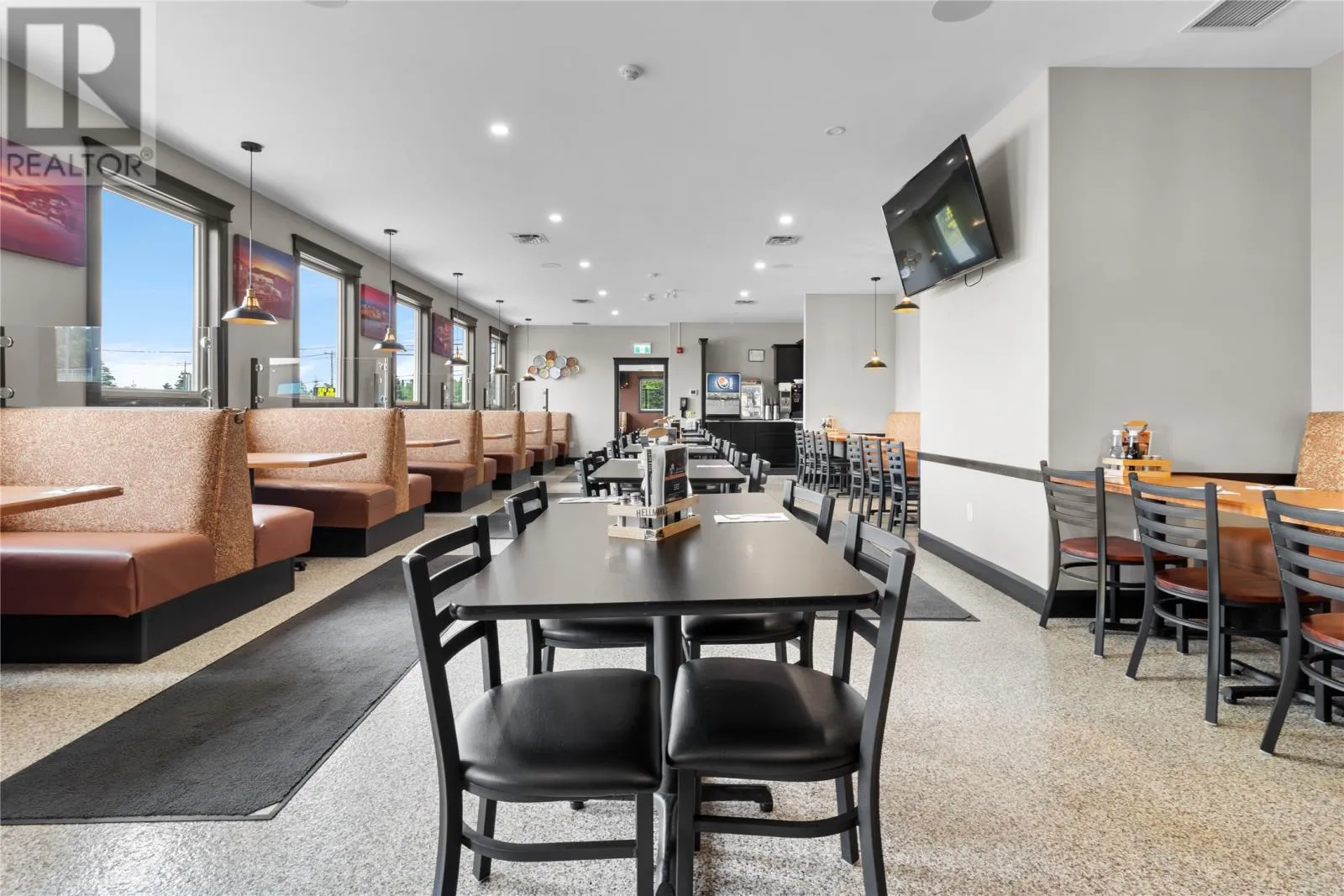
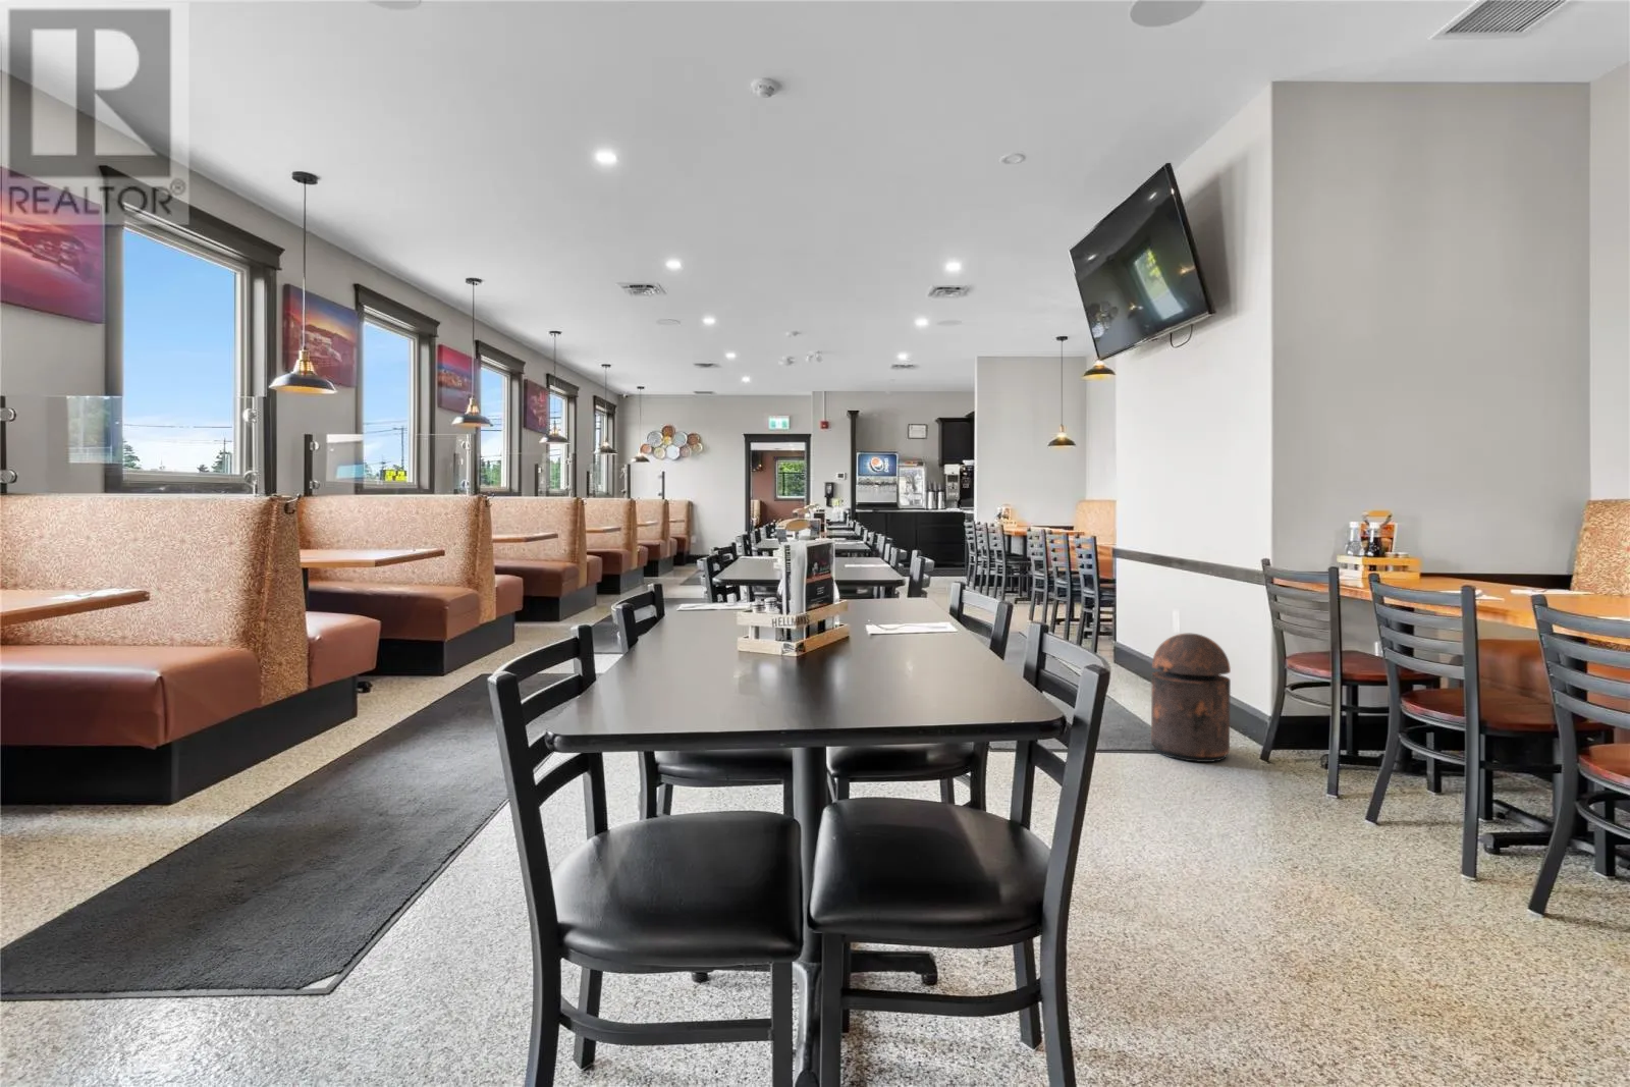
+ trash can (1190, 693)
